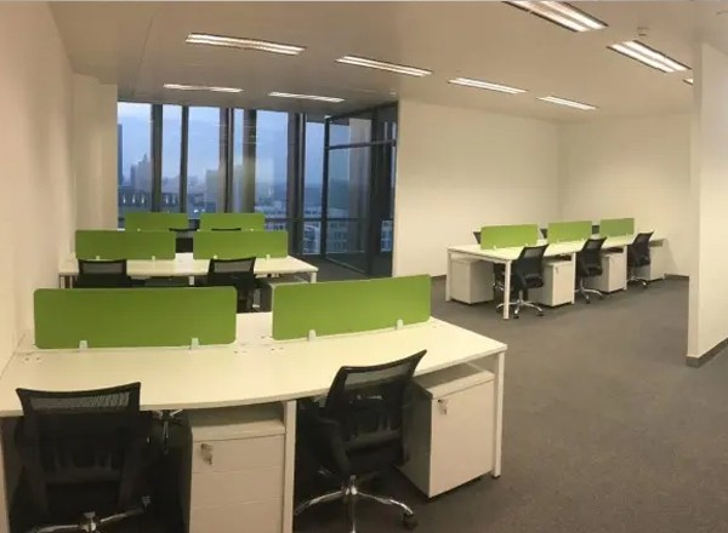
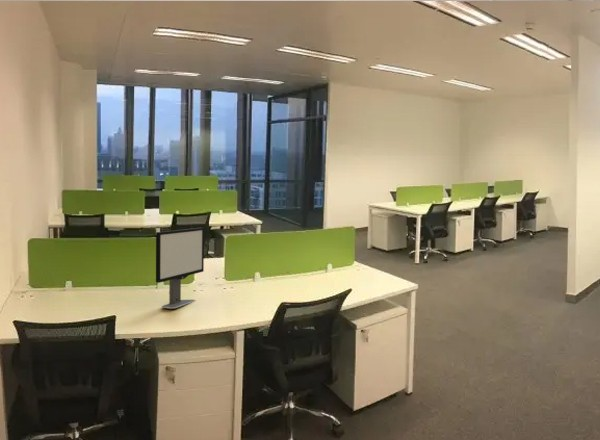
+ computer monitor (179, 266)
